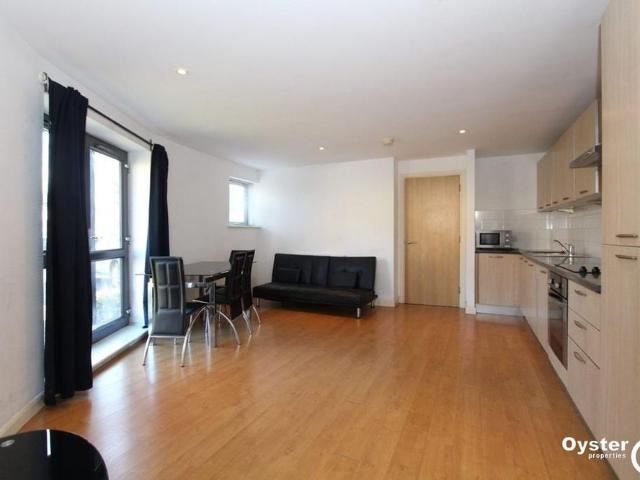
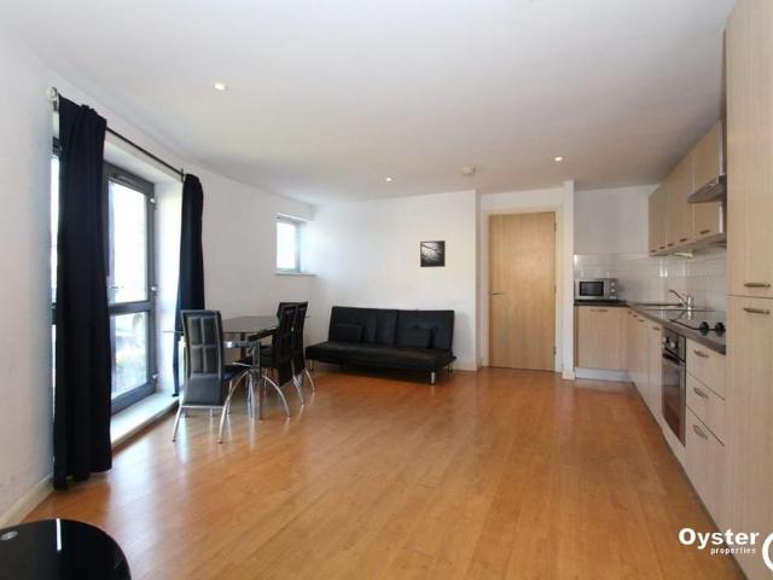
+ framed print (432, 254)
